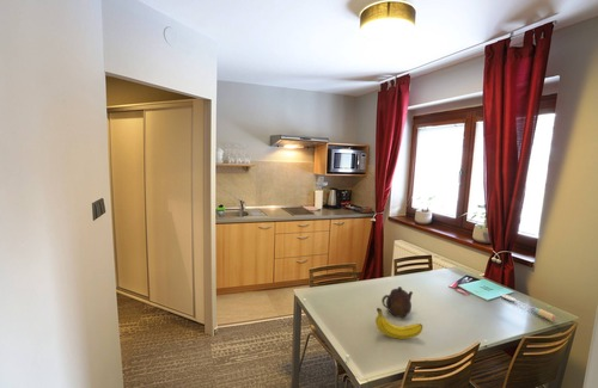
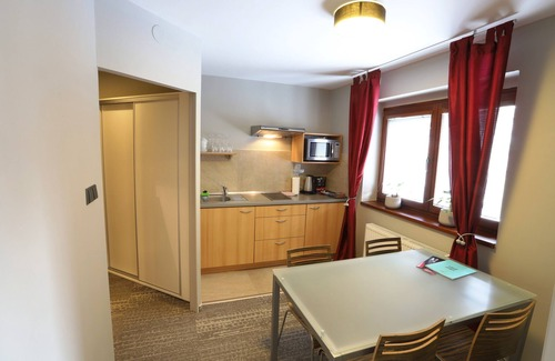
- fruit (398, 326)
- spoon (525, 304)
- teapot (397, 300)
